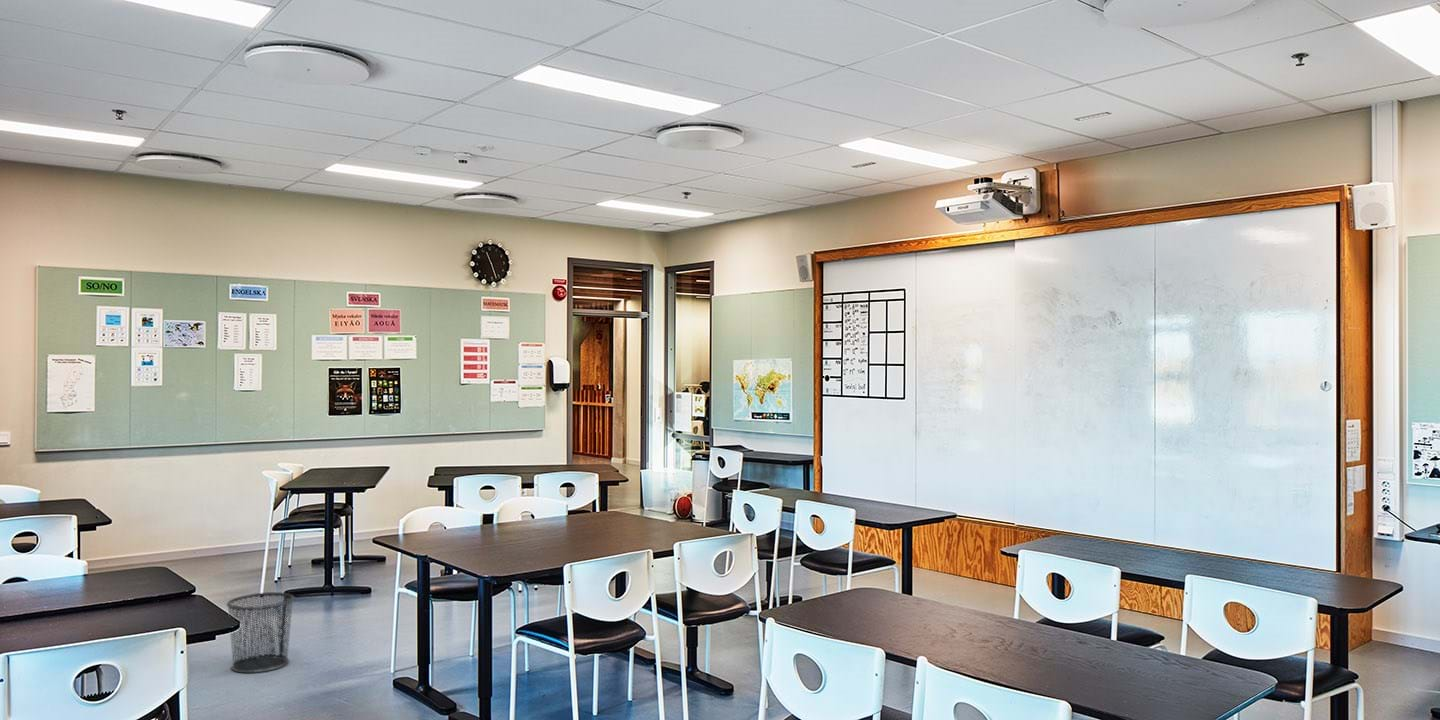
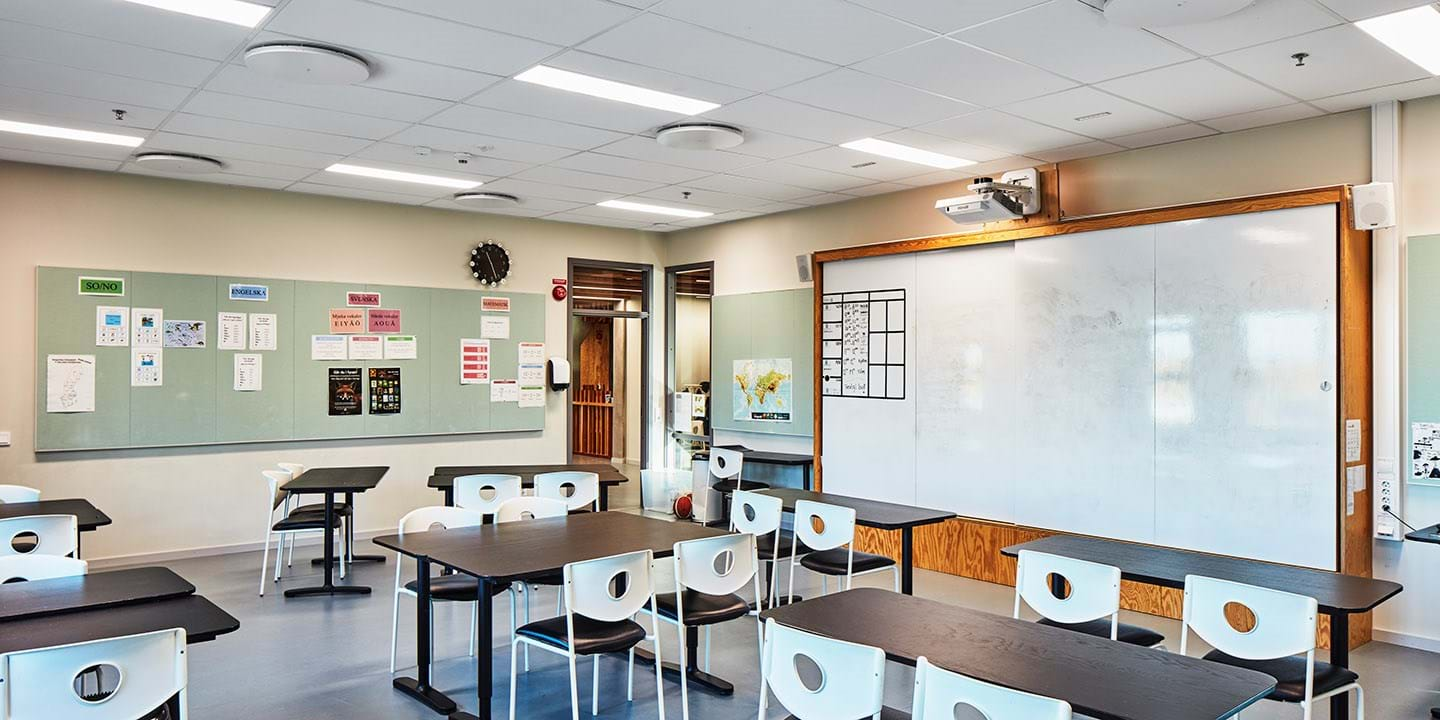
- waste bin (260, 632)
